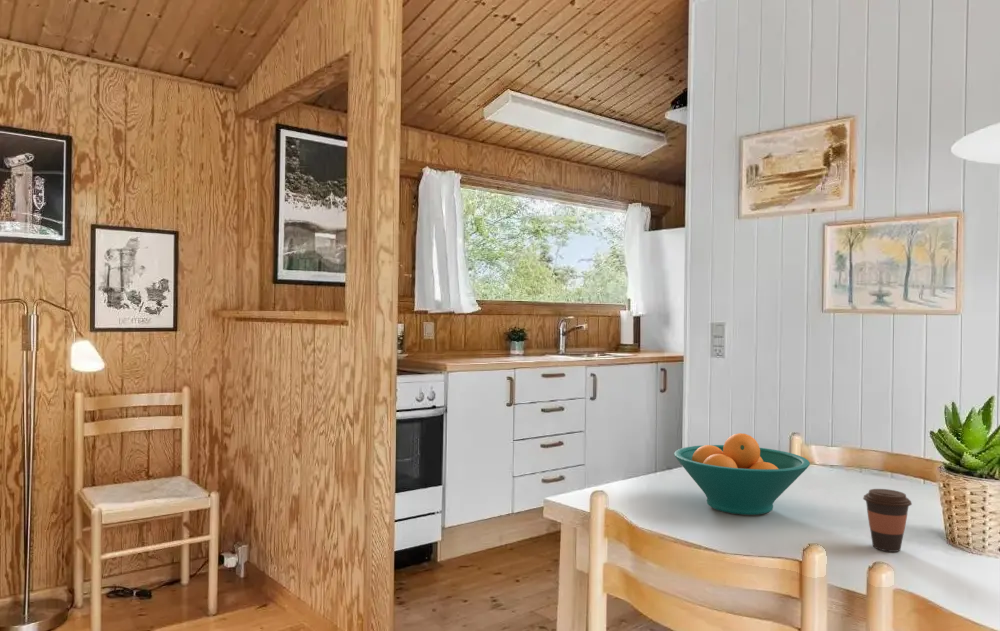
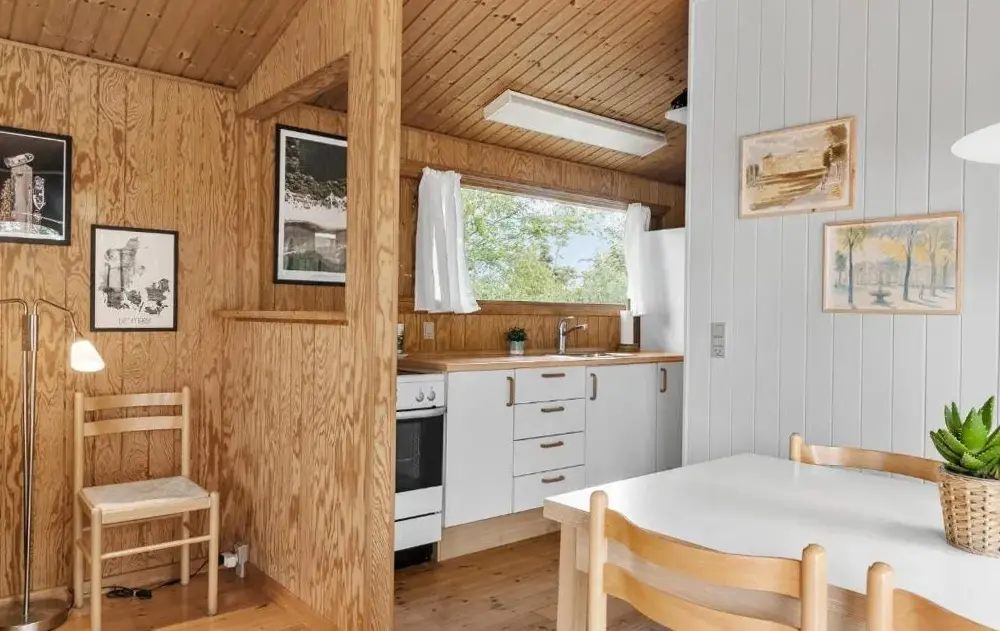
- fruit bowl (739, 470)
- coffee cup (886, 520)
